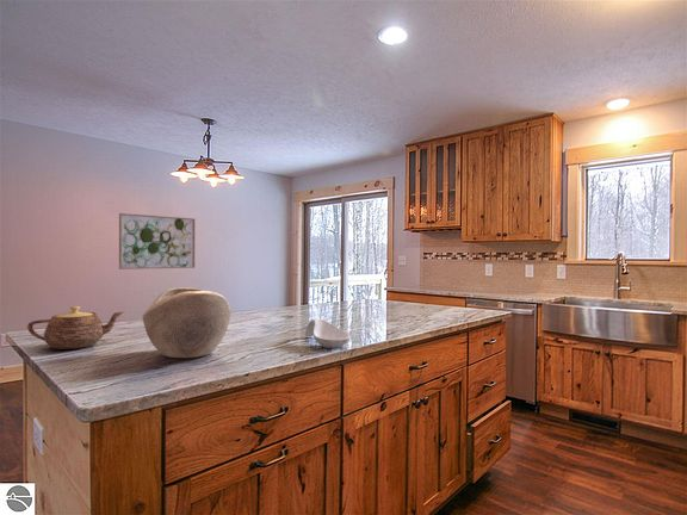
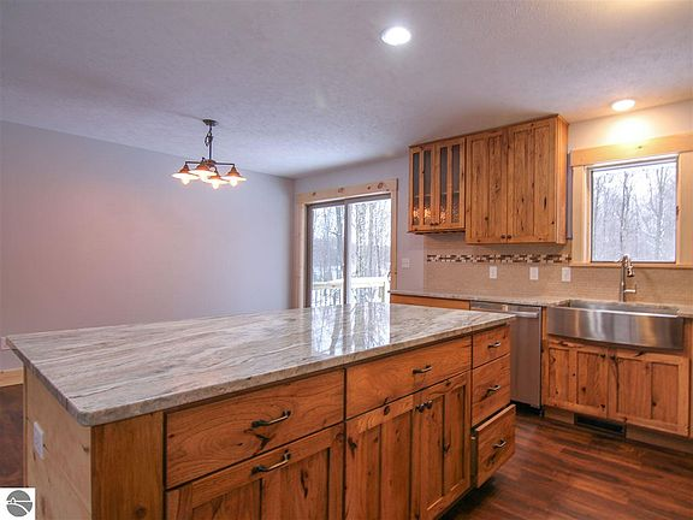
- decorative bowl (187, 321)
- teapot (78, 325)
- spoon rest (323, 331)
- wall art (159, 242)
